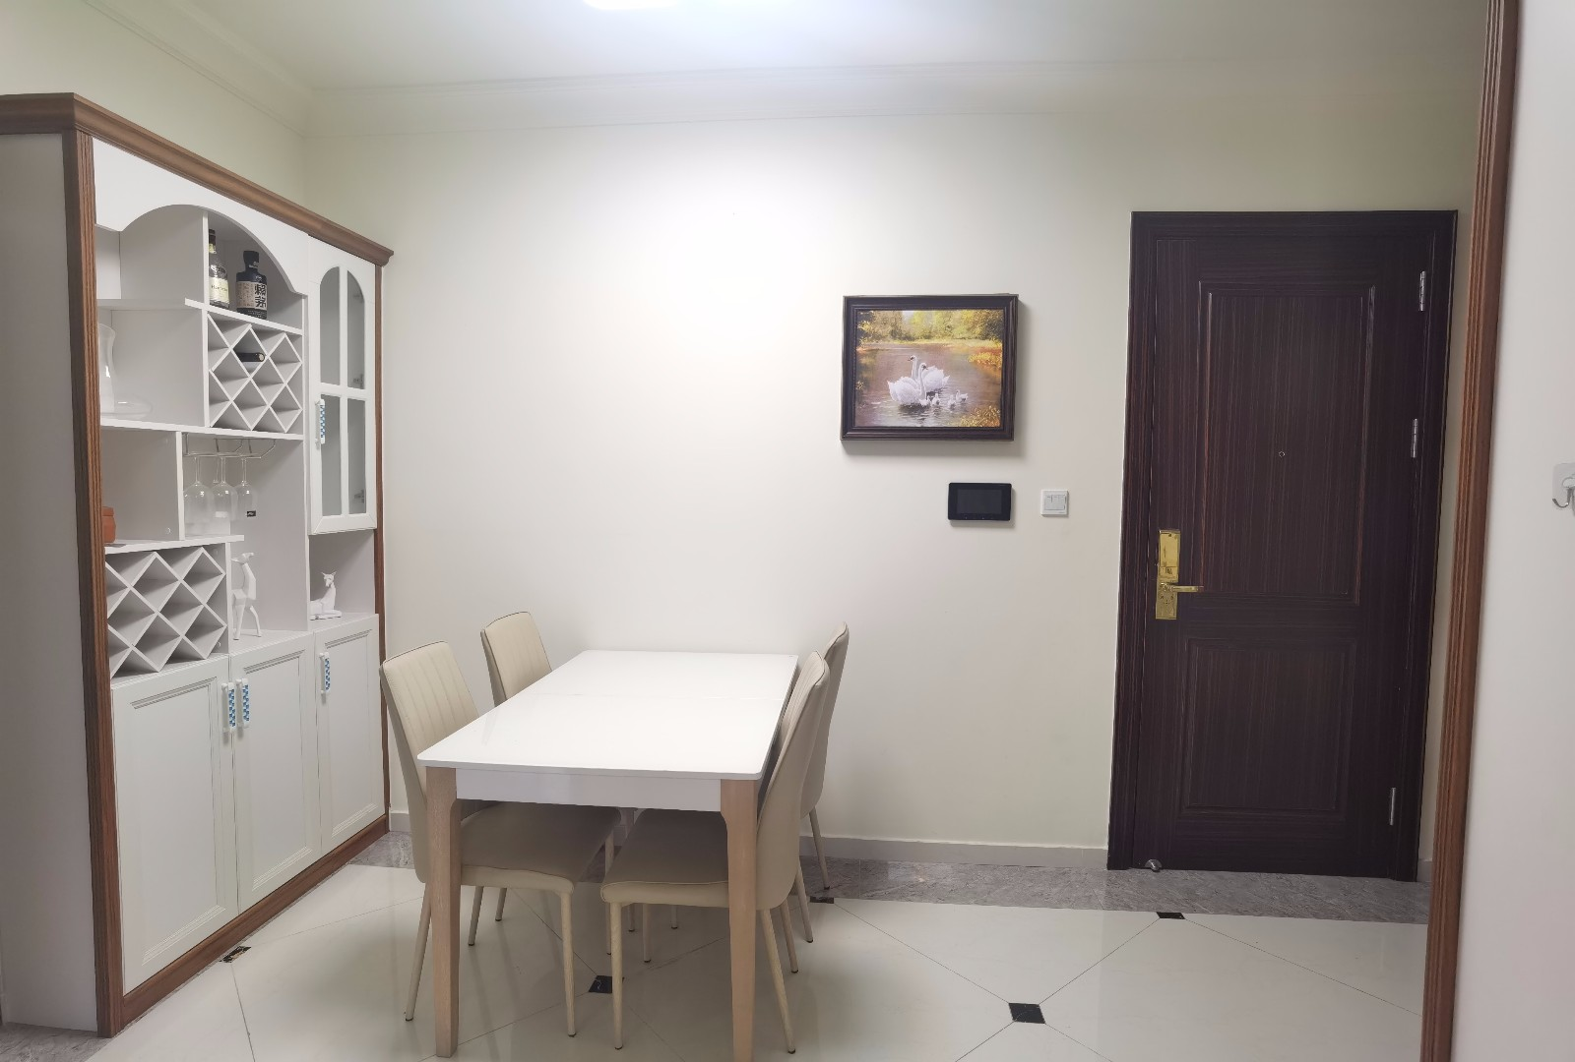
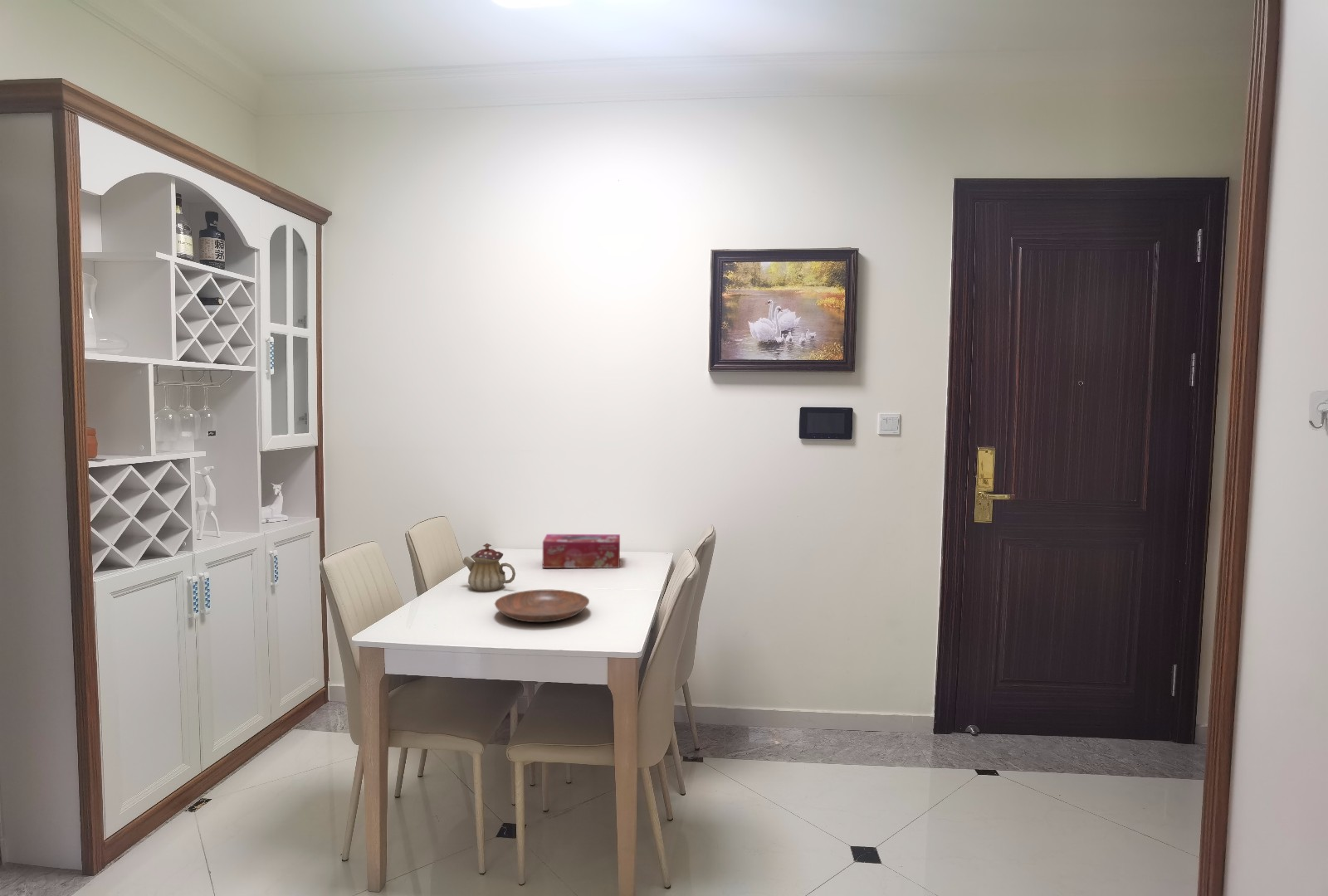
+ teapot (489, 565)
+ bowl (542, 607)
+ tissue box (582, 550)
